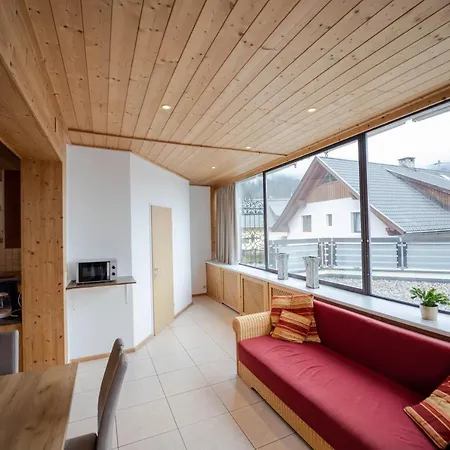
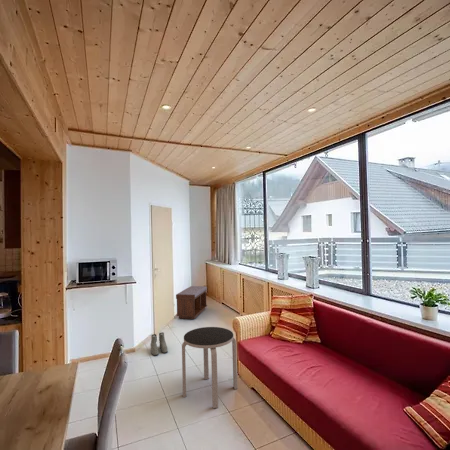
+ bench (192, 301)
+ boots (159, 342)
+ side table (211, 363)
